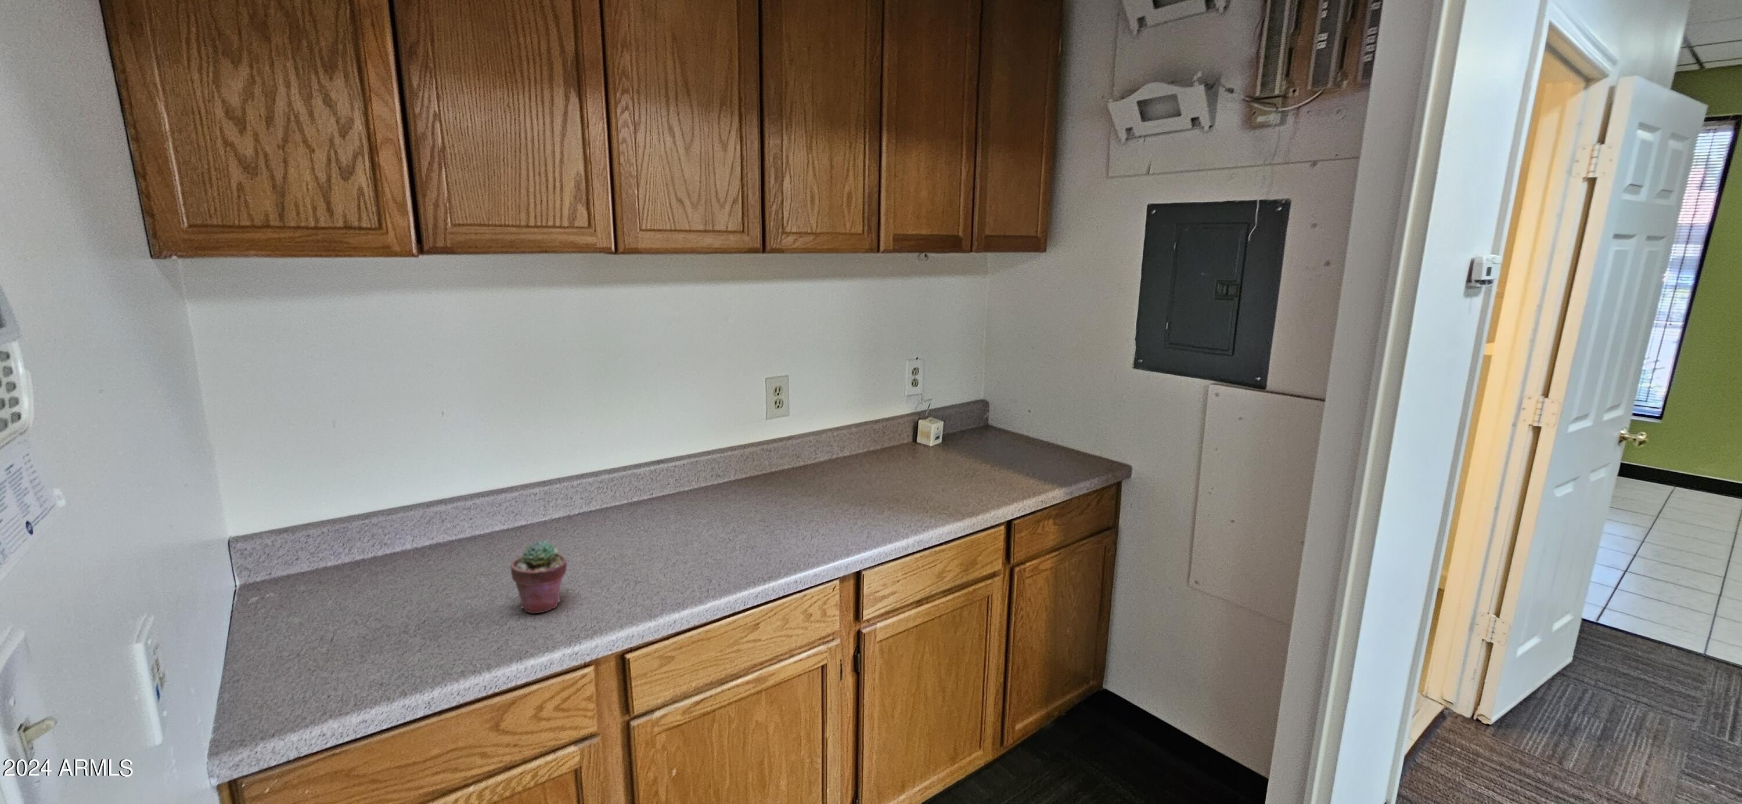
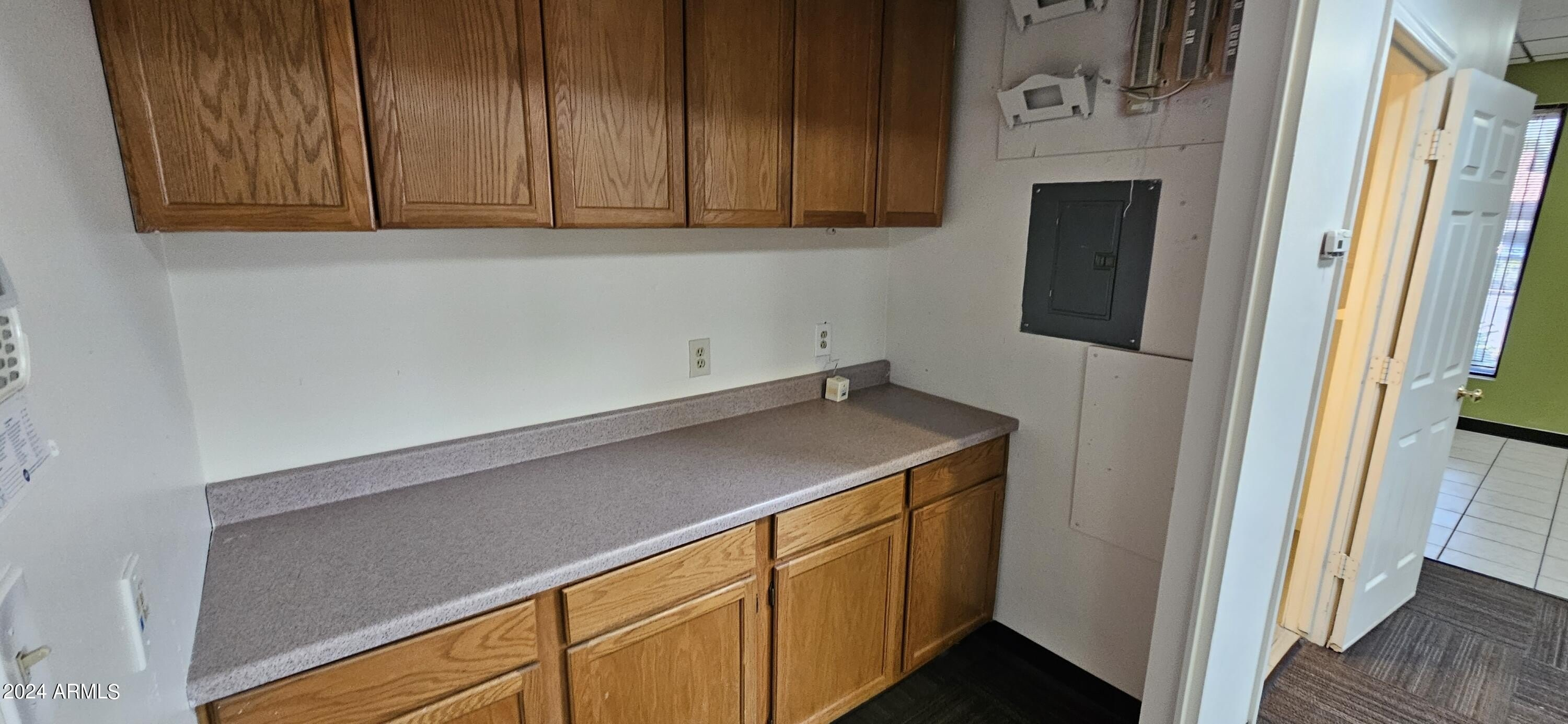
- potted succulent (540, 574)
